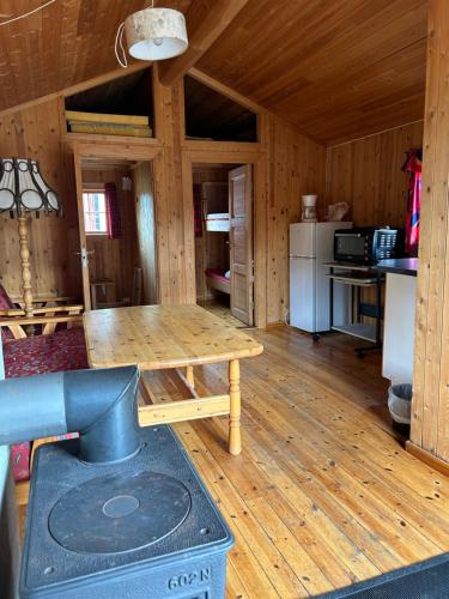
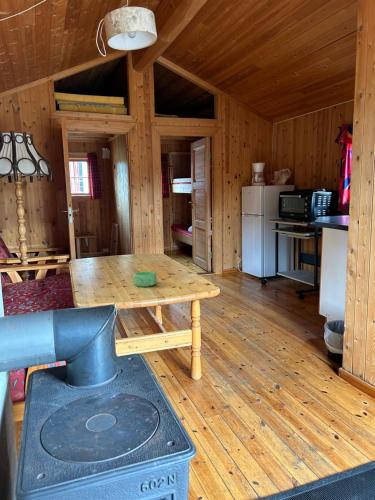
+ mug (146, 279)
